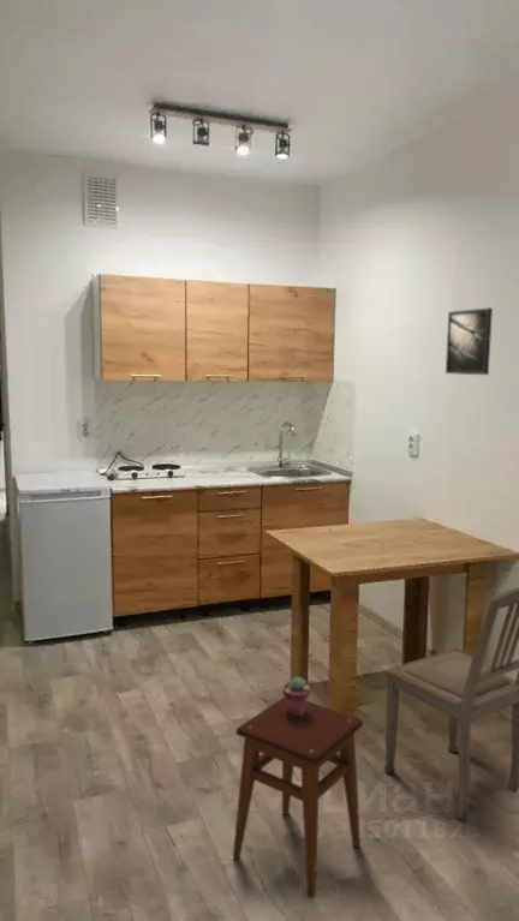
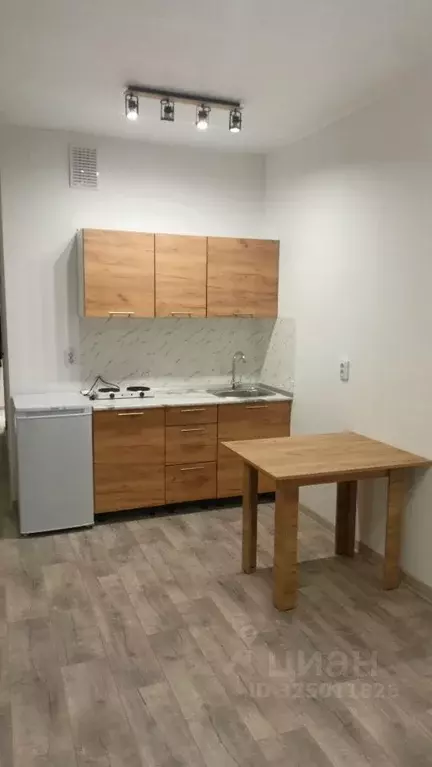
- stool (298, 788)
- dining chair (461, 678)
- potted succulent (296, 693)
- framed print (467, 342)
